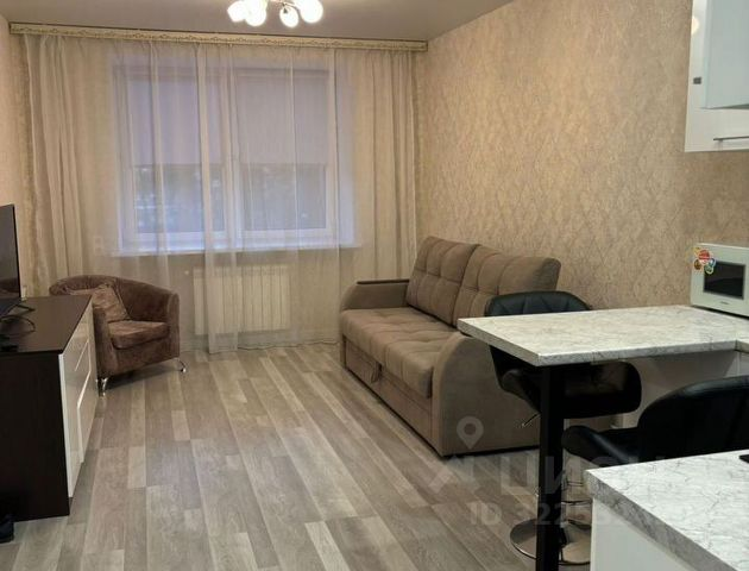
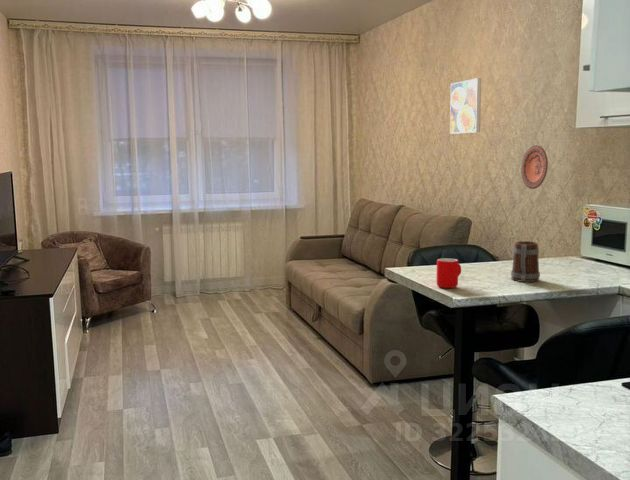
+ mug (525, 261)
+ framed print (464, 107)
+ decorative plate (534, 167)
+ mug (450, 272)
